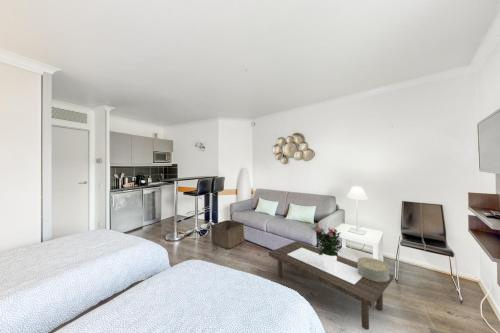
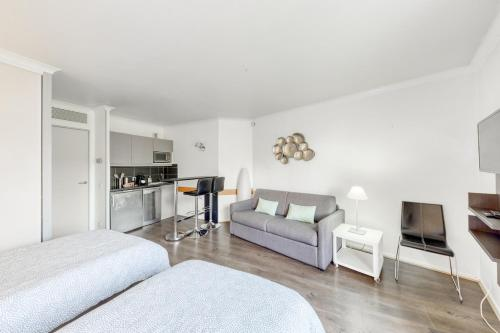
- storage bin (228, 233)
- potted flower (328, 246)
- decorative box (372, 268)
- coffee table (323, 276)
